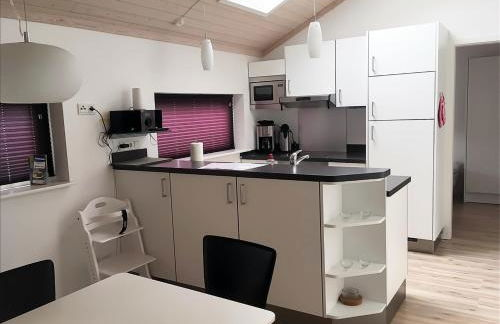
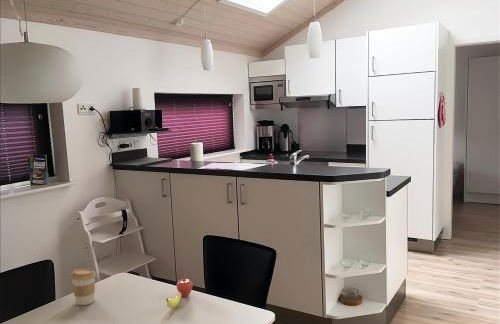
+ fruit (178, 291)
+ coffee cup (84, 285)
